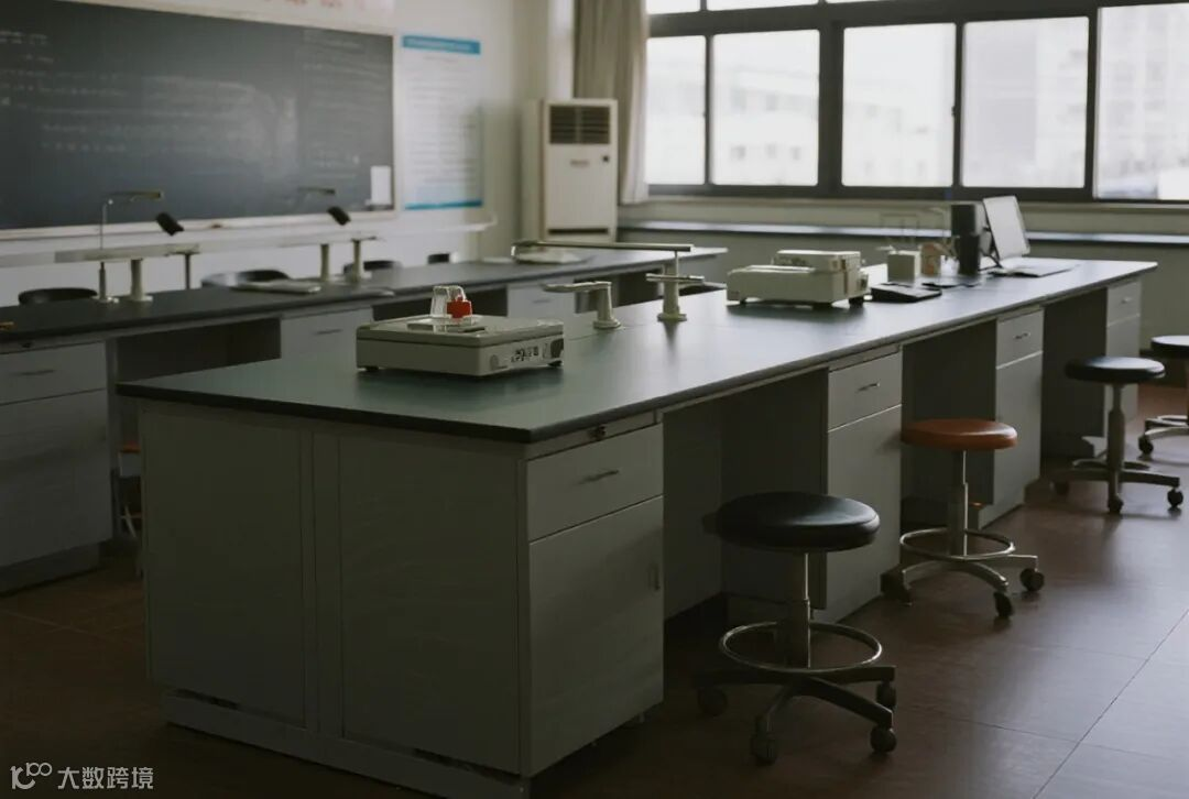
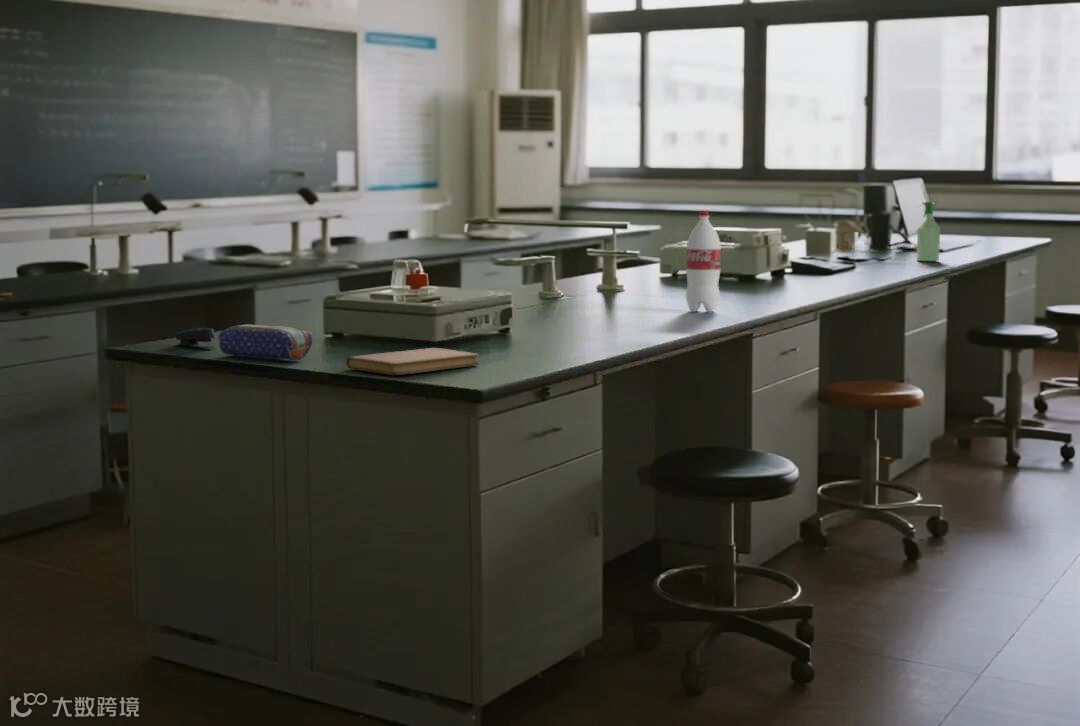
+ notebook (413, 360)
+ stapler (195, 336)
+ pencil case (265, 341)
+ spray bottle (928, 231)
+ bottle (703, 261)
